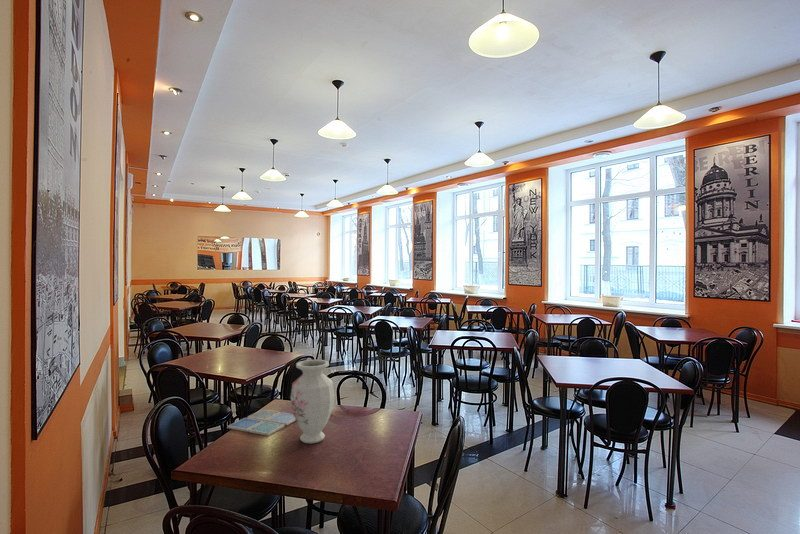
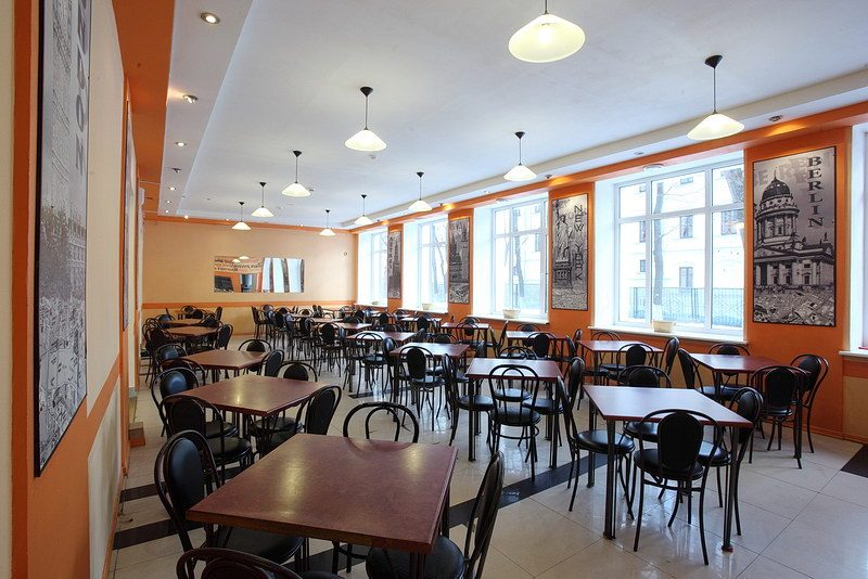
- vase (312, 400)
- drink coaster (265, 421)
